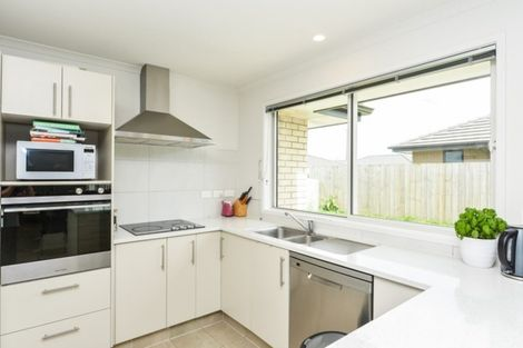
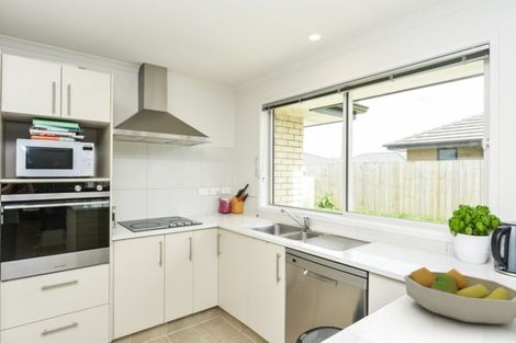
+ fruit bowl (459, 290)
